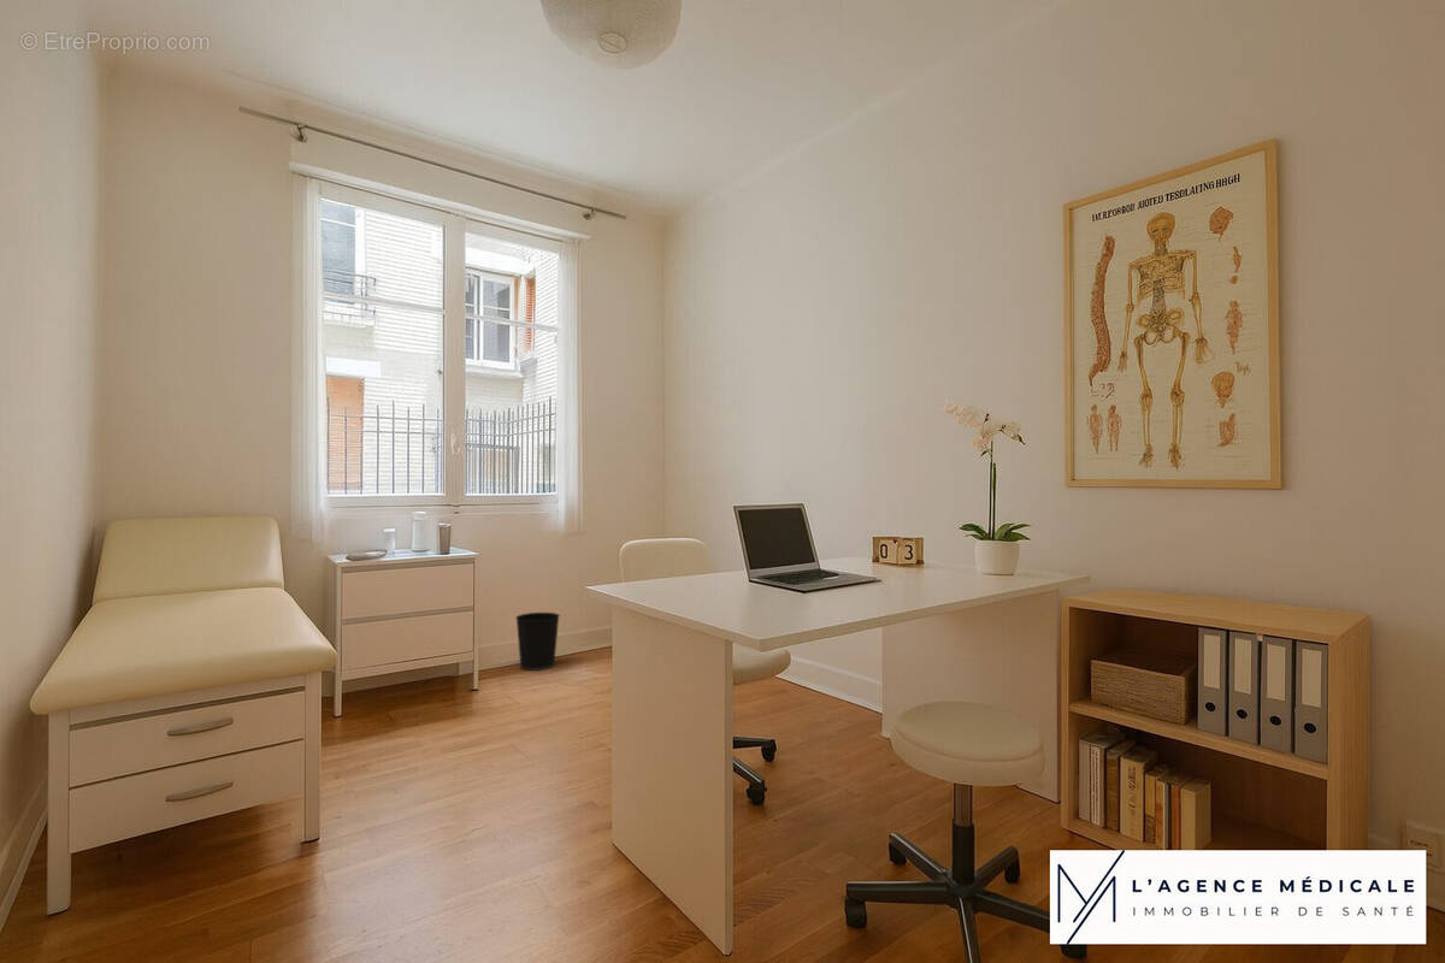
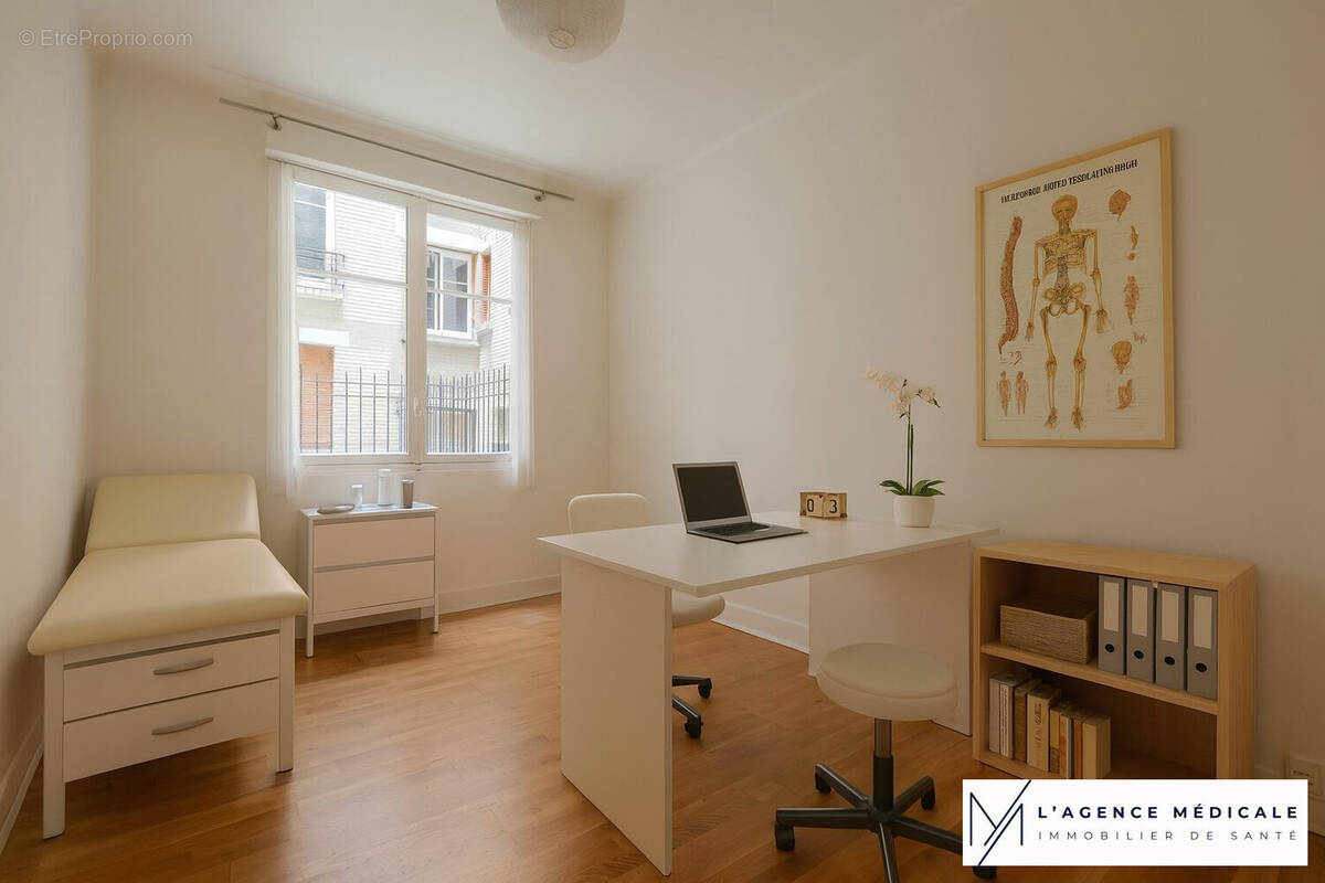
- wastebasket (537, 640)
